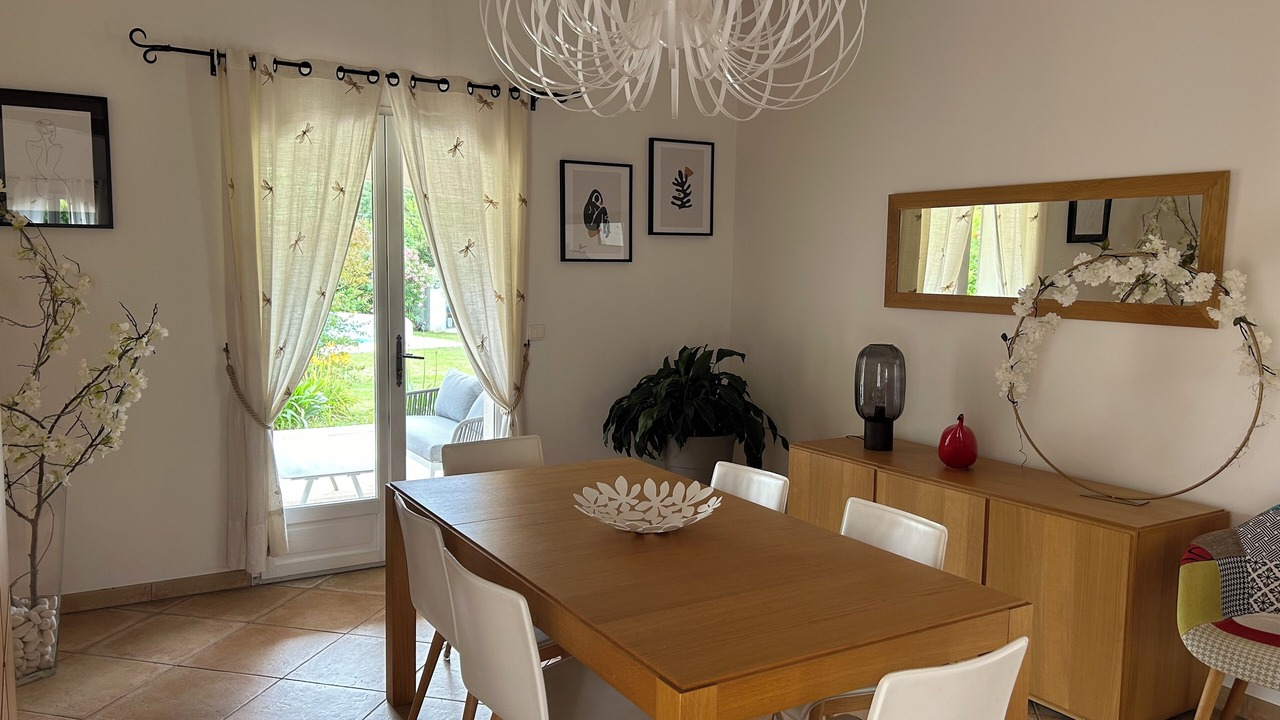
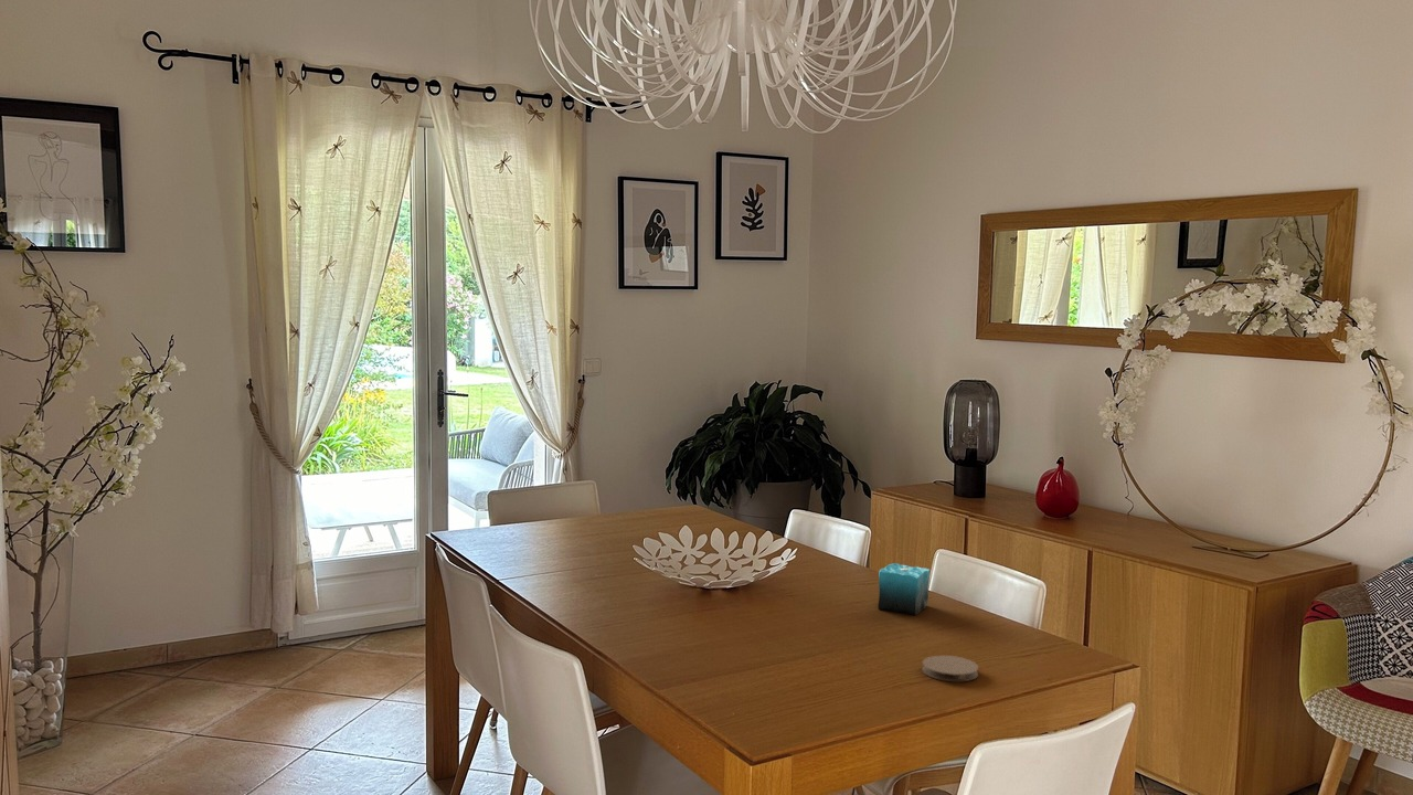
+ candle (903, 580)
+ coaster (949, 668)
